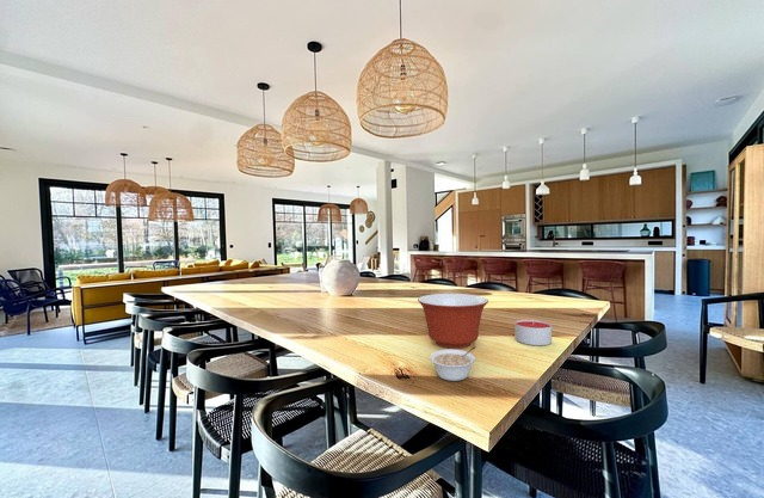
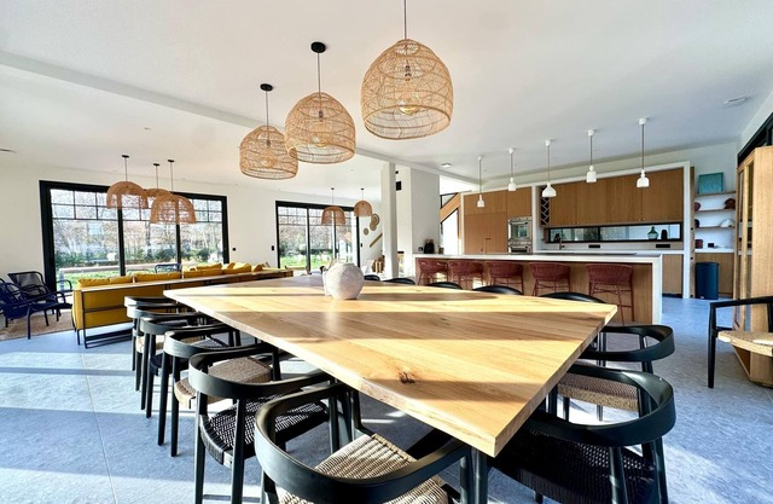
- legume (452, 363)
- candle (532, 331)
- mixing bowl (452, 320)
